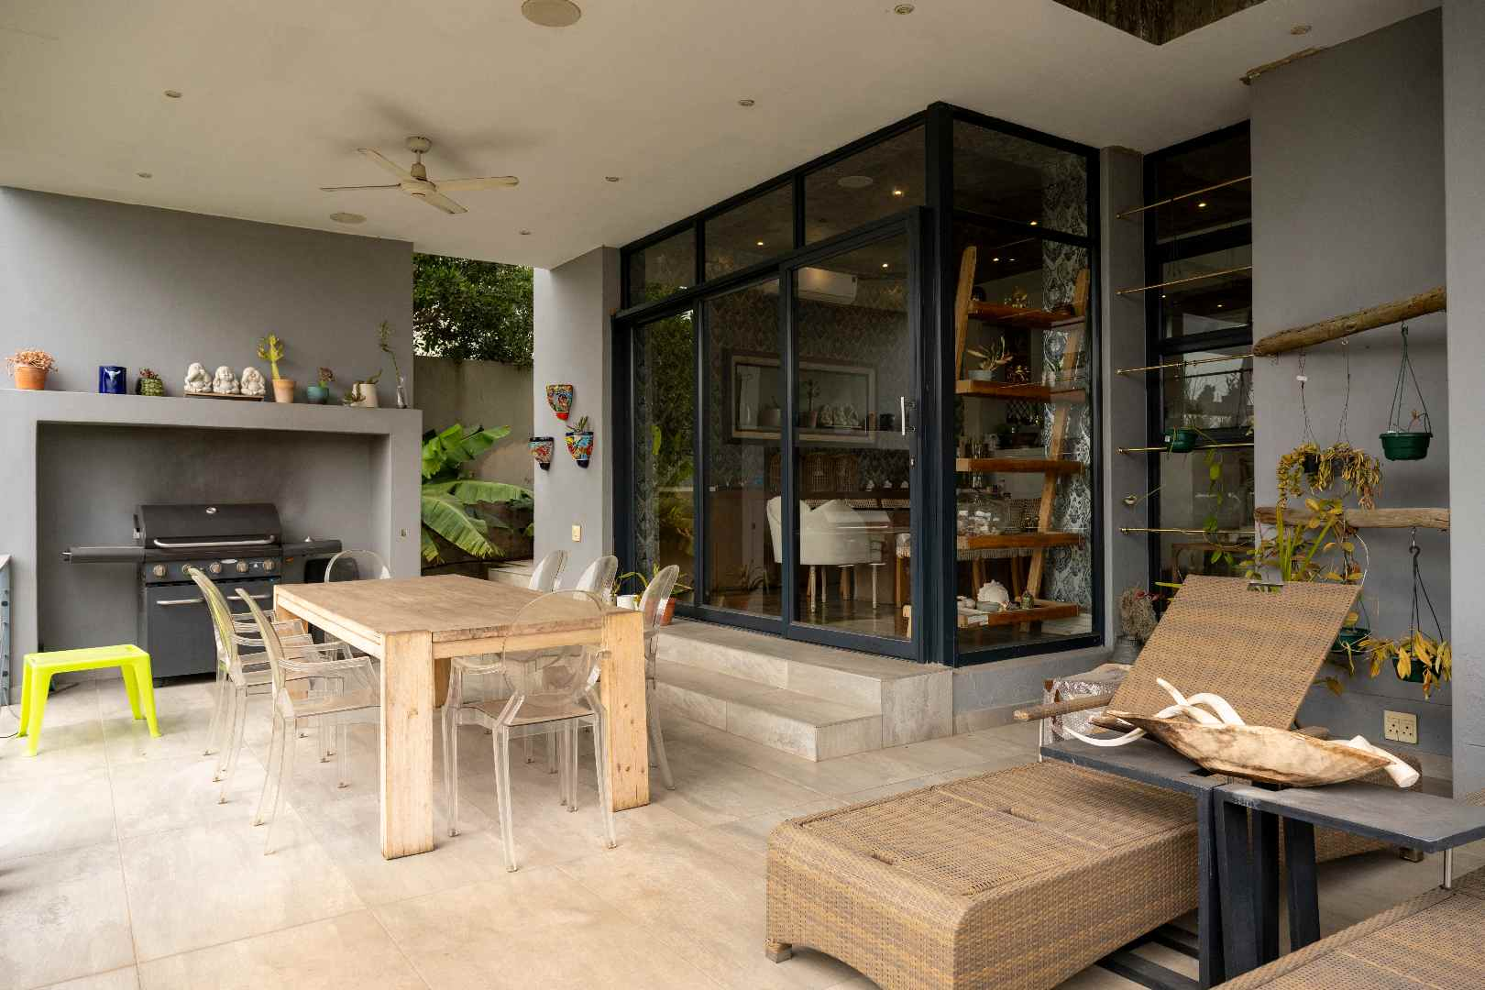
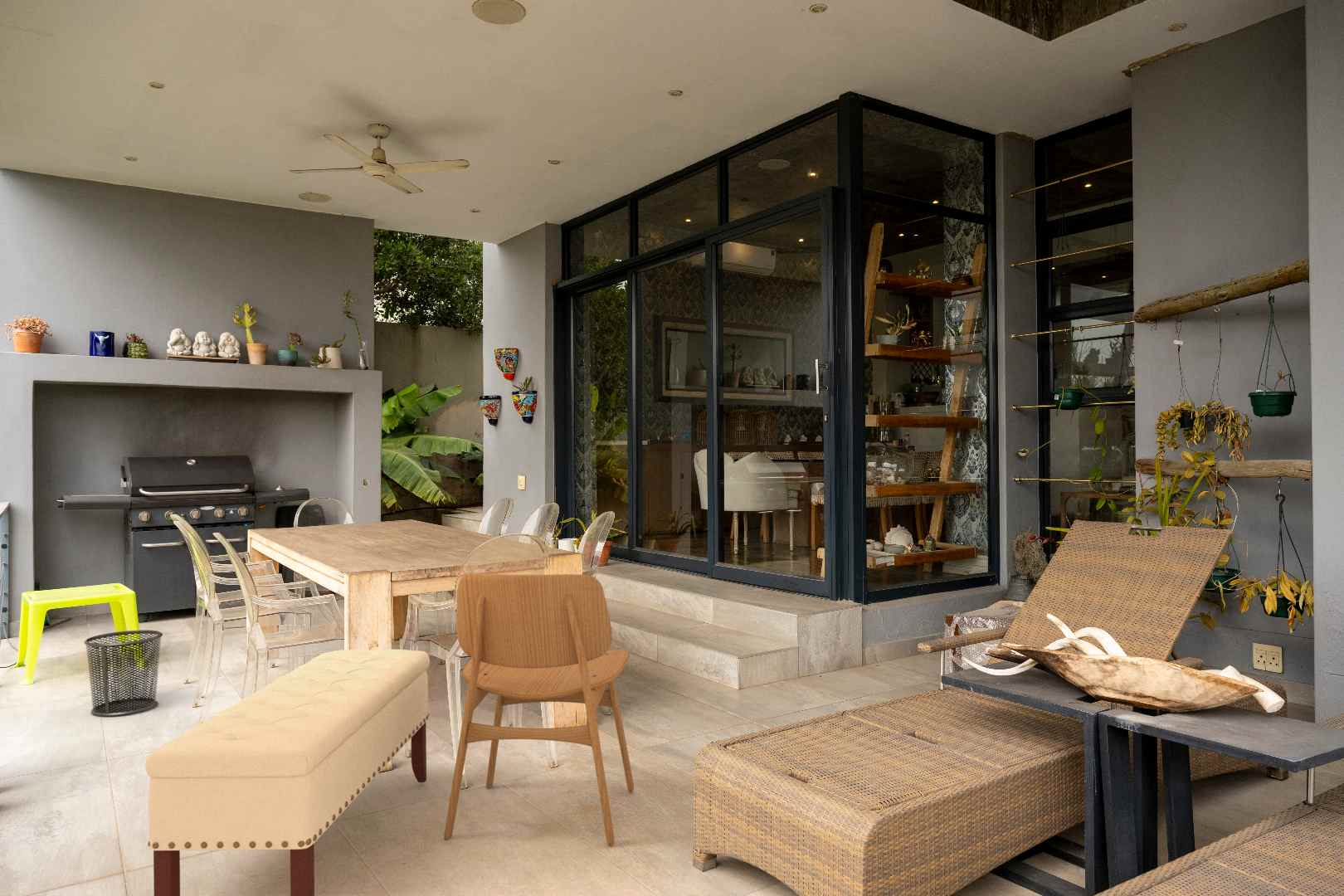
+ waste bin (124, 672)
+ bench (315, 766)
+ dining chair (543, 689)
